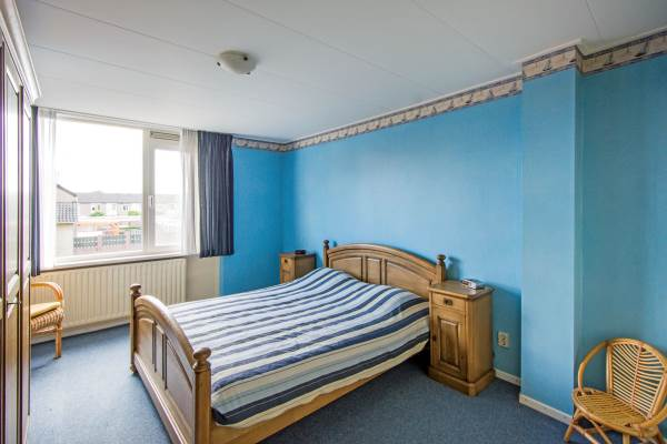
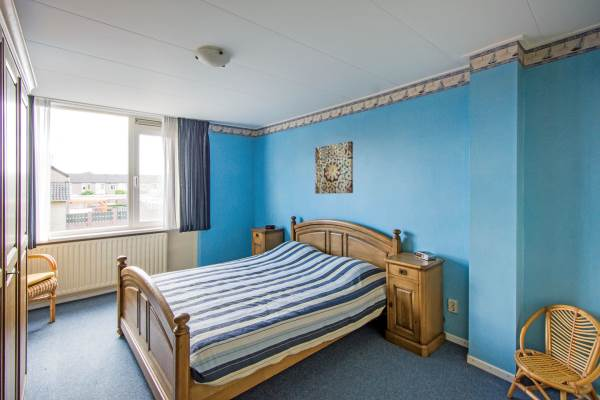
+ wall art (333, 169)
